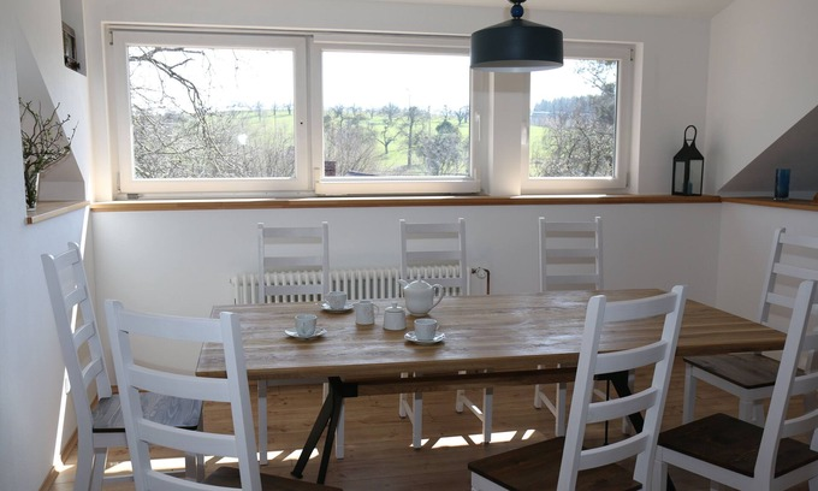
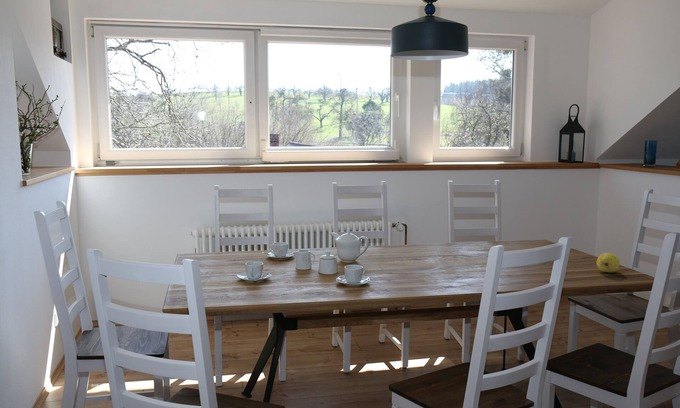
+ fruit (607, 262)
